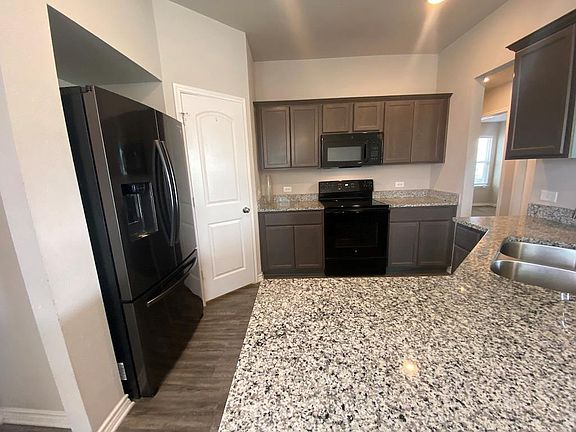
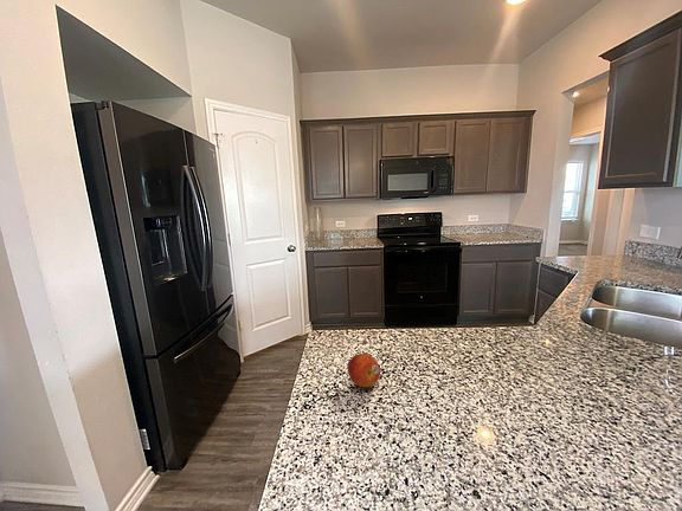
+ fruit (365, 370)
